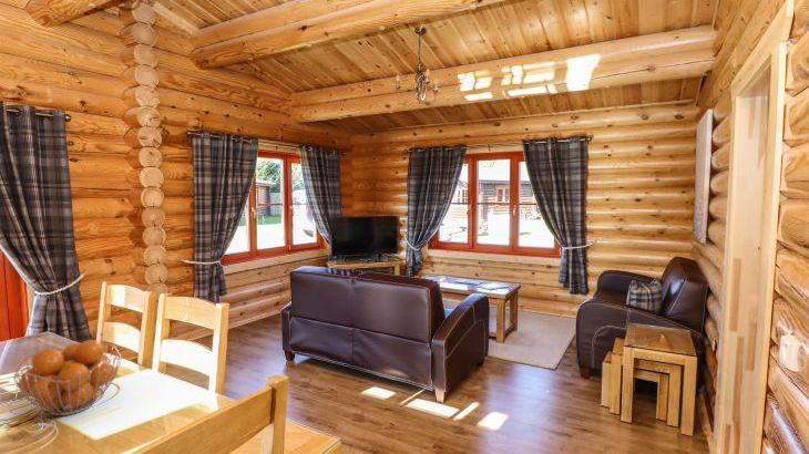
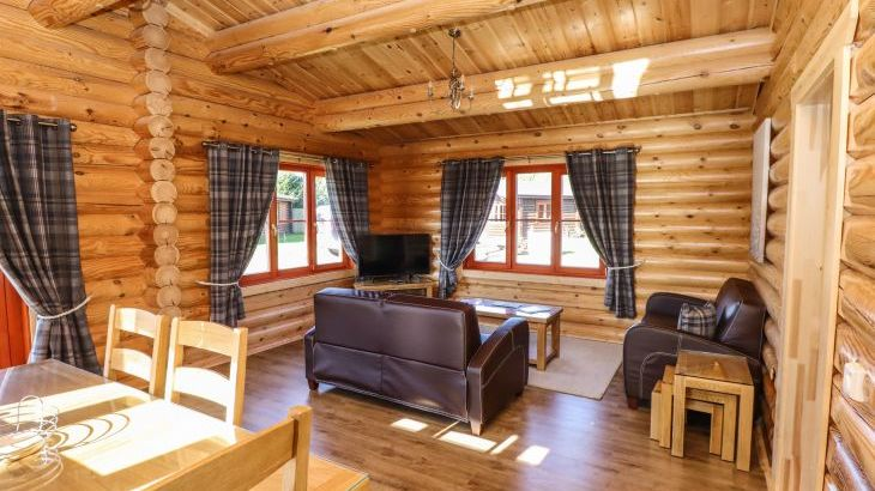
- fruit basket (71, 375)
